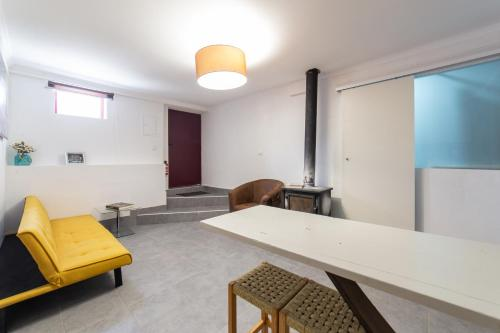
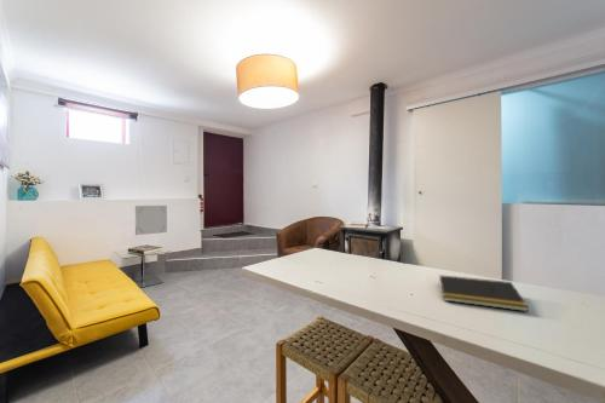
+ wall art (151, 219)
+ notepad (478, 290)
